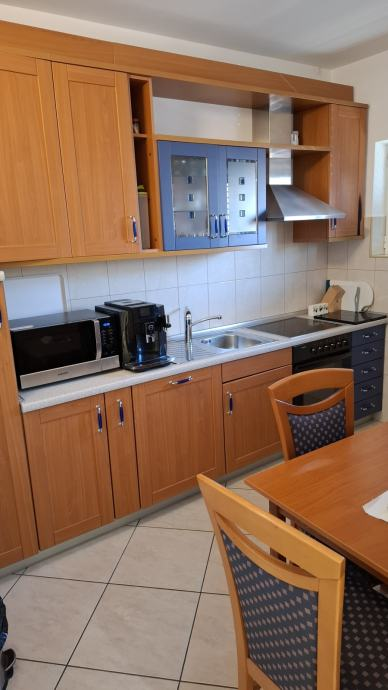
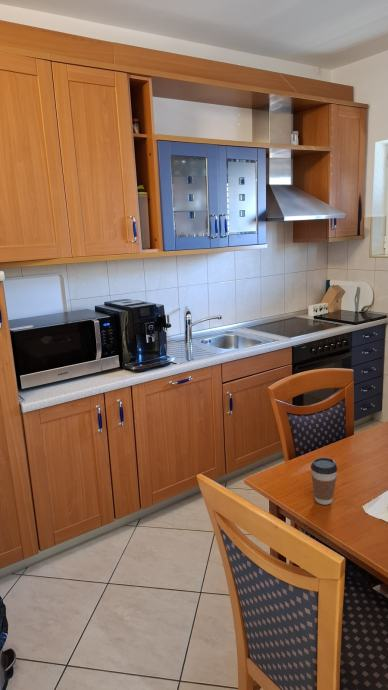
+ coffee cup (323, 481)
